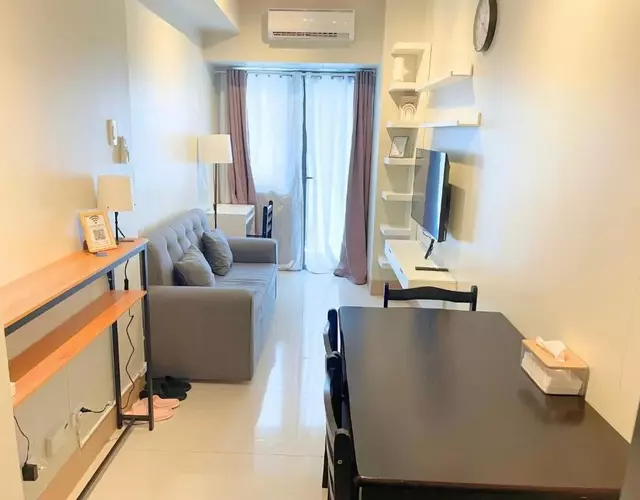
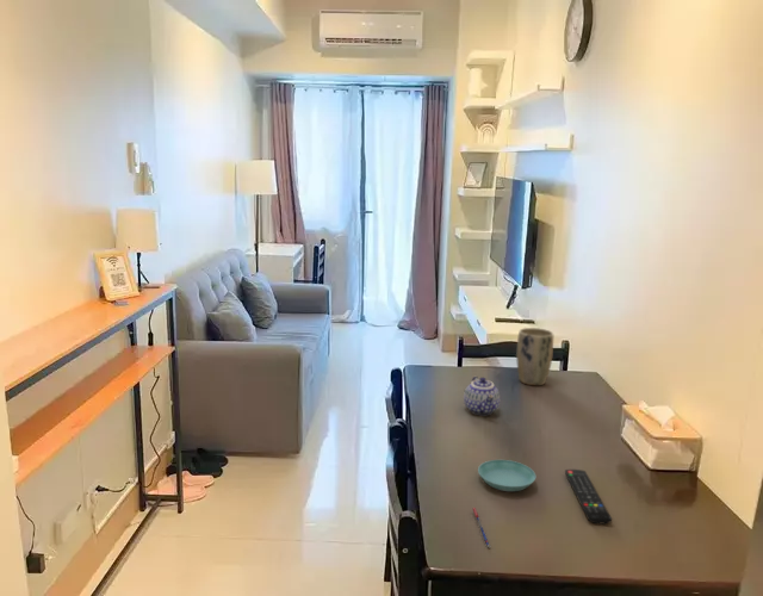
+ saucer (505, 477)
+ remote control (585, 493)
+ plant pot (534, 356)
+ pen (480, 526)
+ teapot (482, 393)
